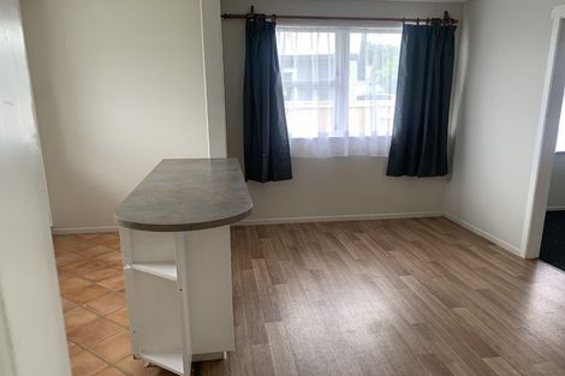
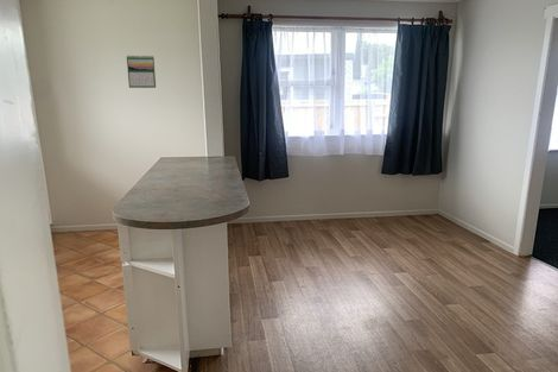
+ calendar (141, 71)
